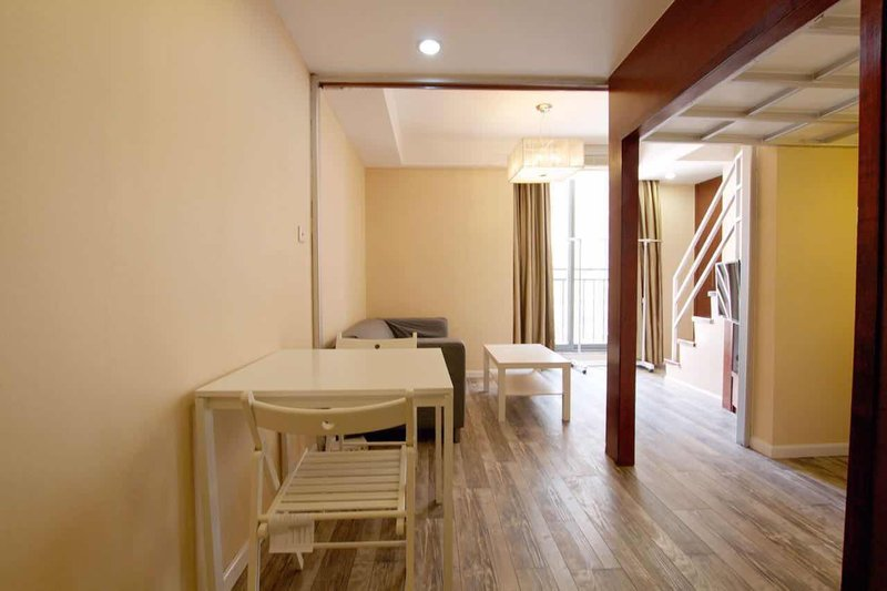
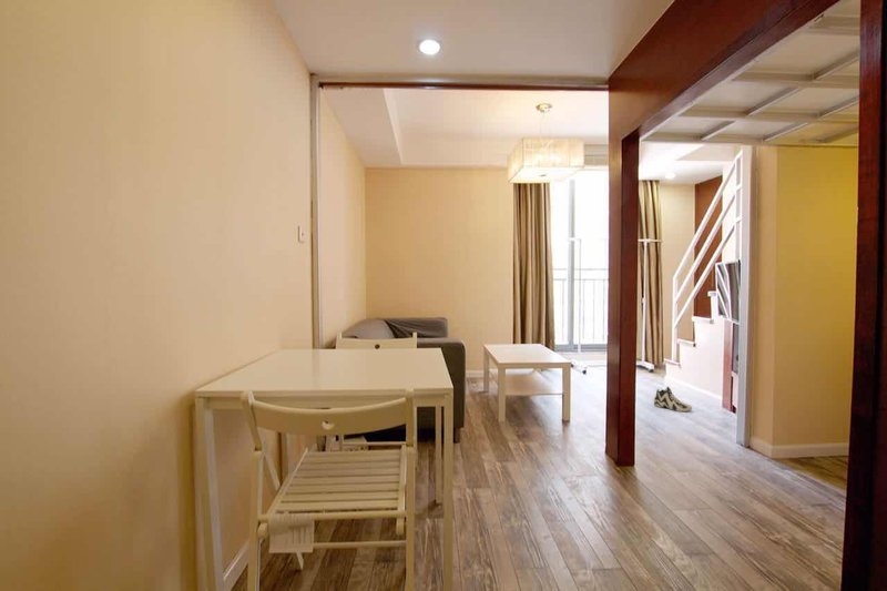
+ sneaker (672, 397)
